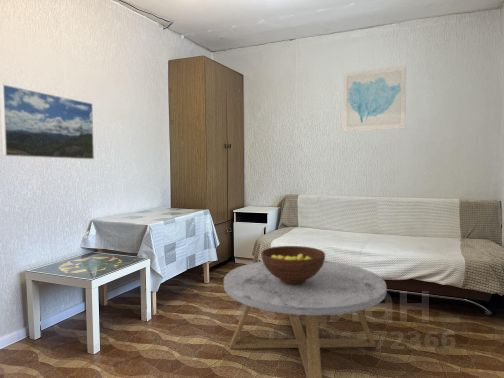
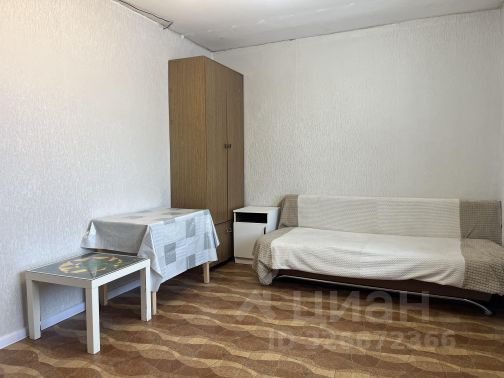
- fruit bowl (292, 266)
- coffee table (302, 311)
- wall art (373, 100)
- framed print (52, 126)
